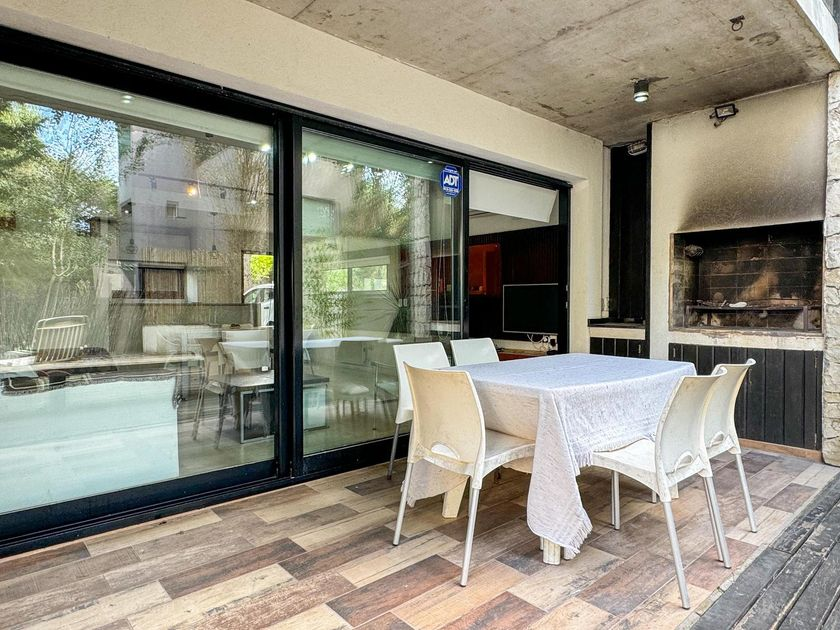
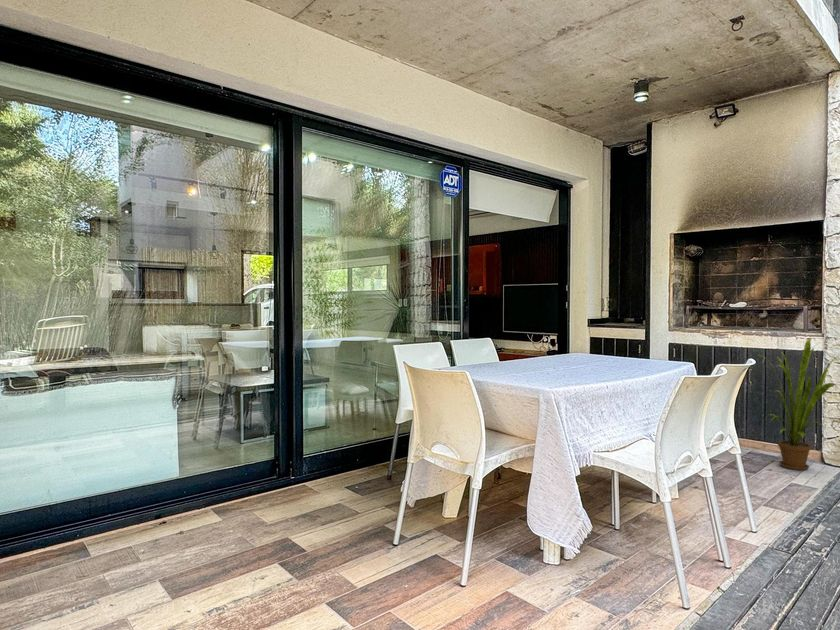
+ house plant (793, 402)
